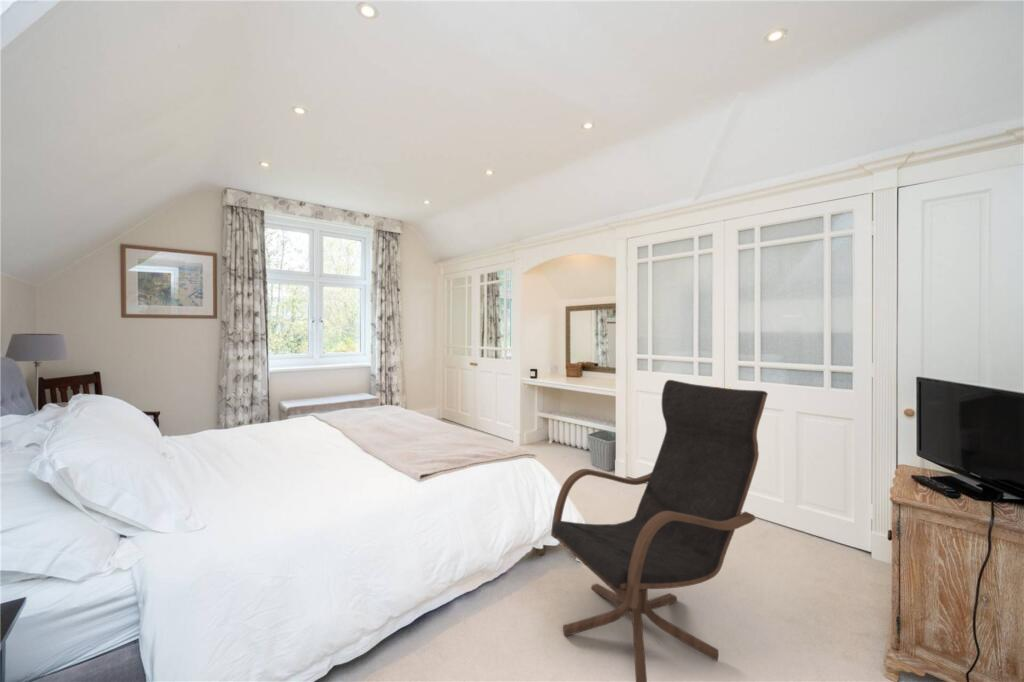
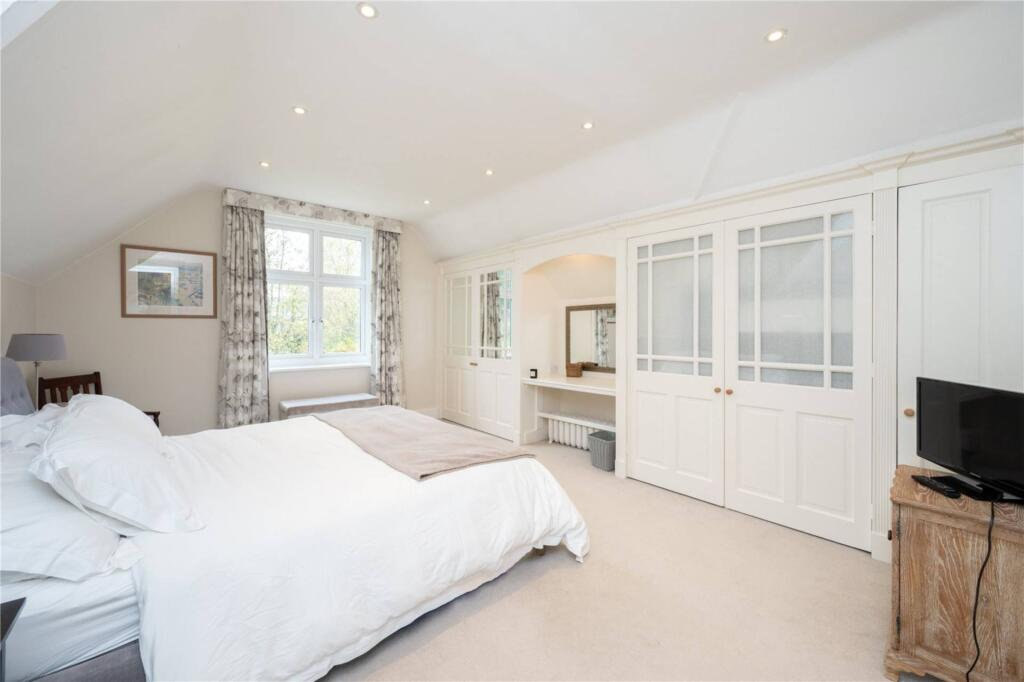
- lounge chair (651, 504)
